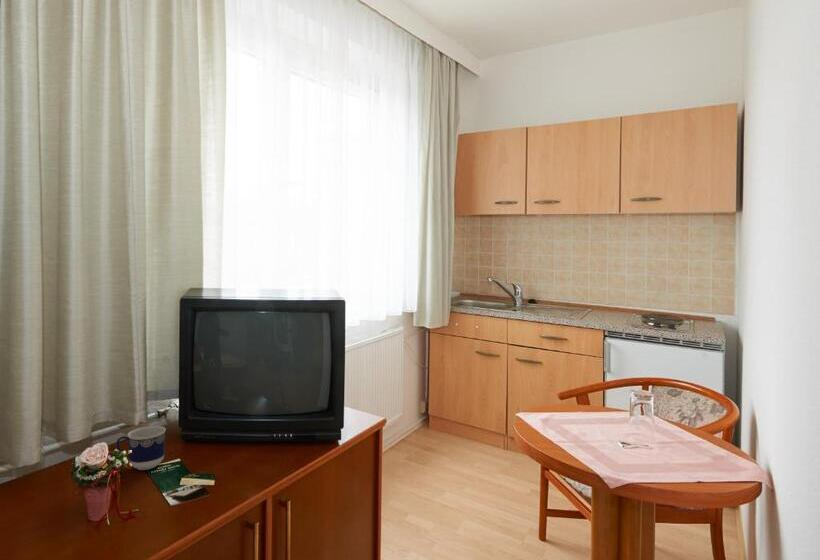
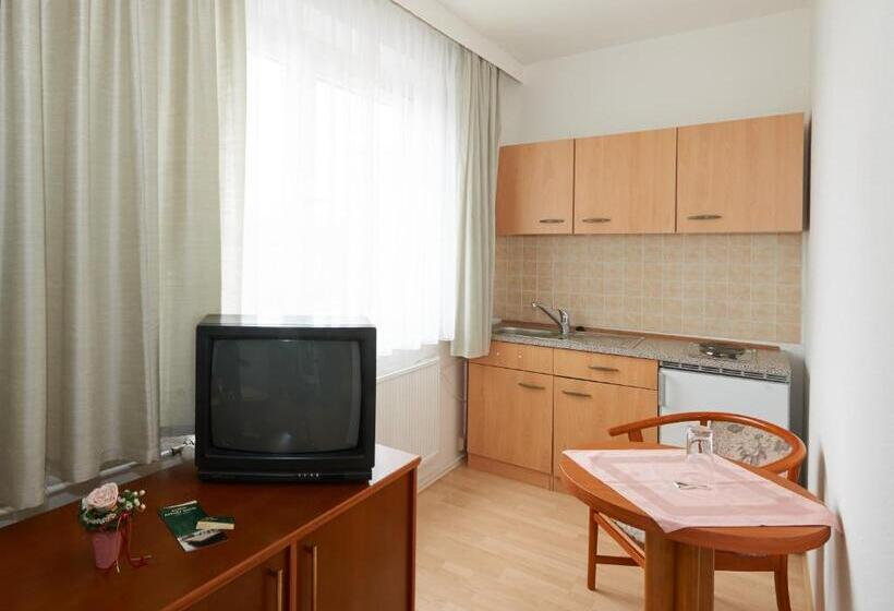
- cup (141, 449)
